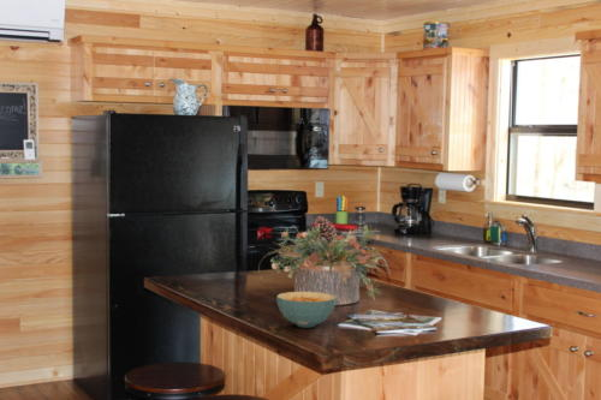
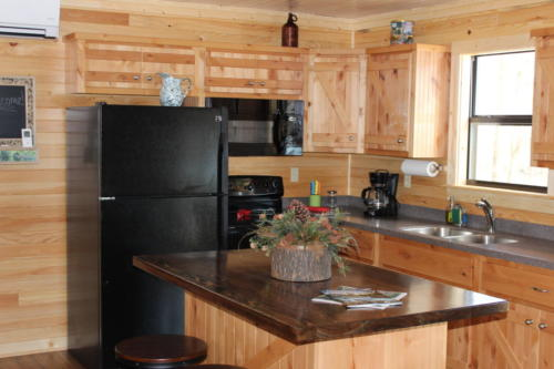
- cereal bowl (305, 310)
